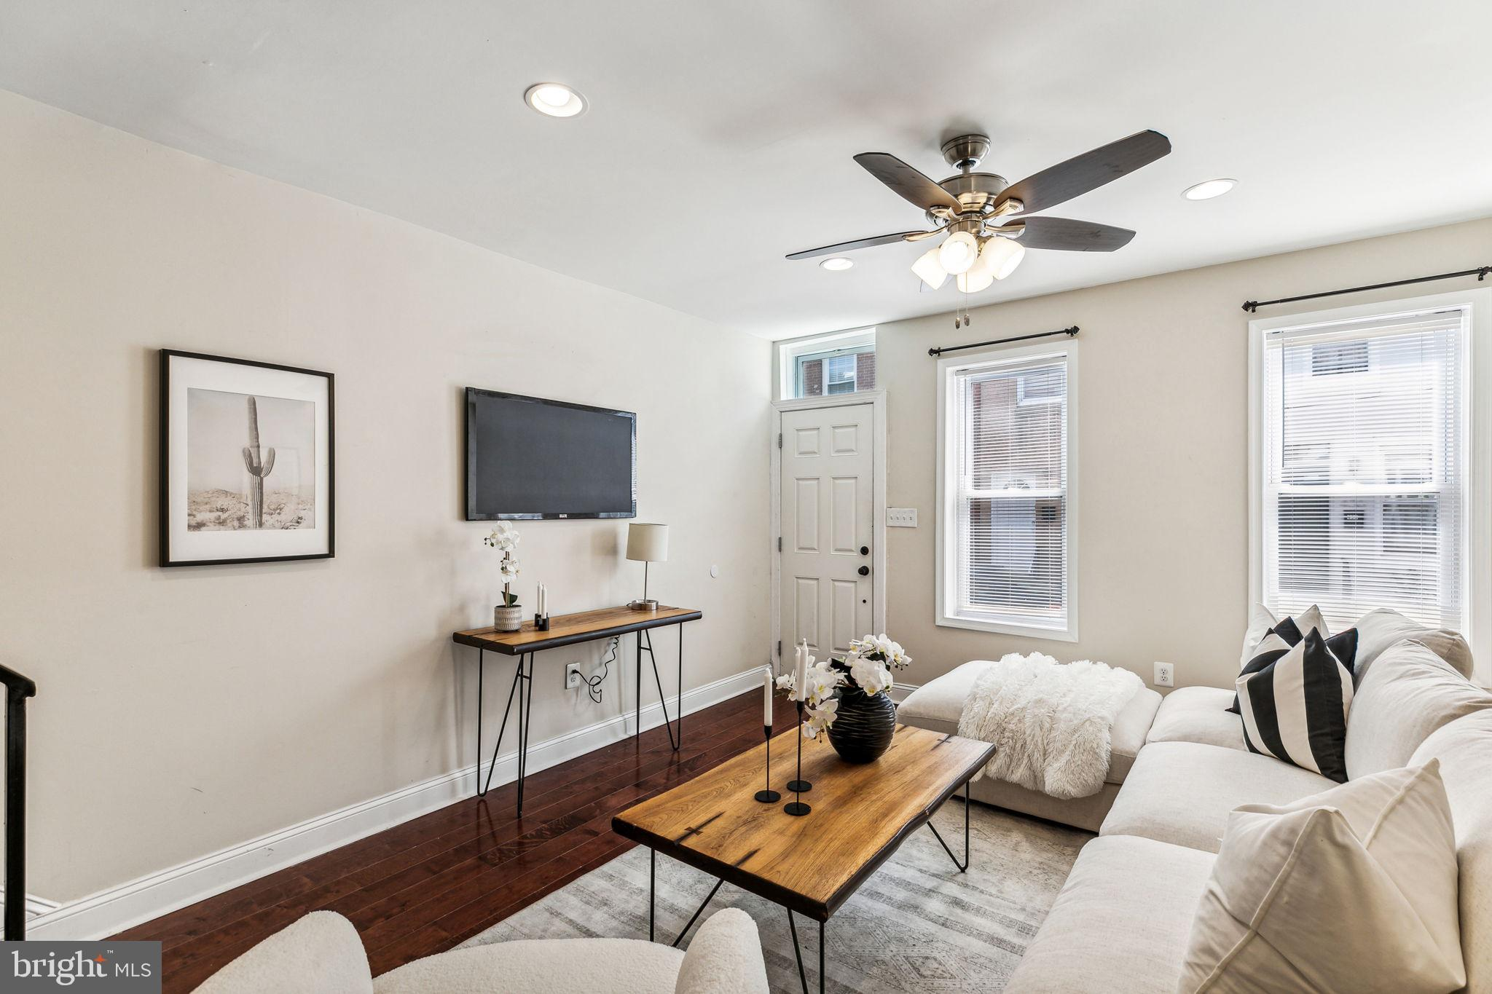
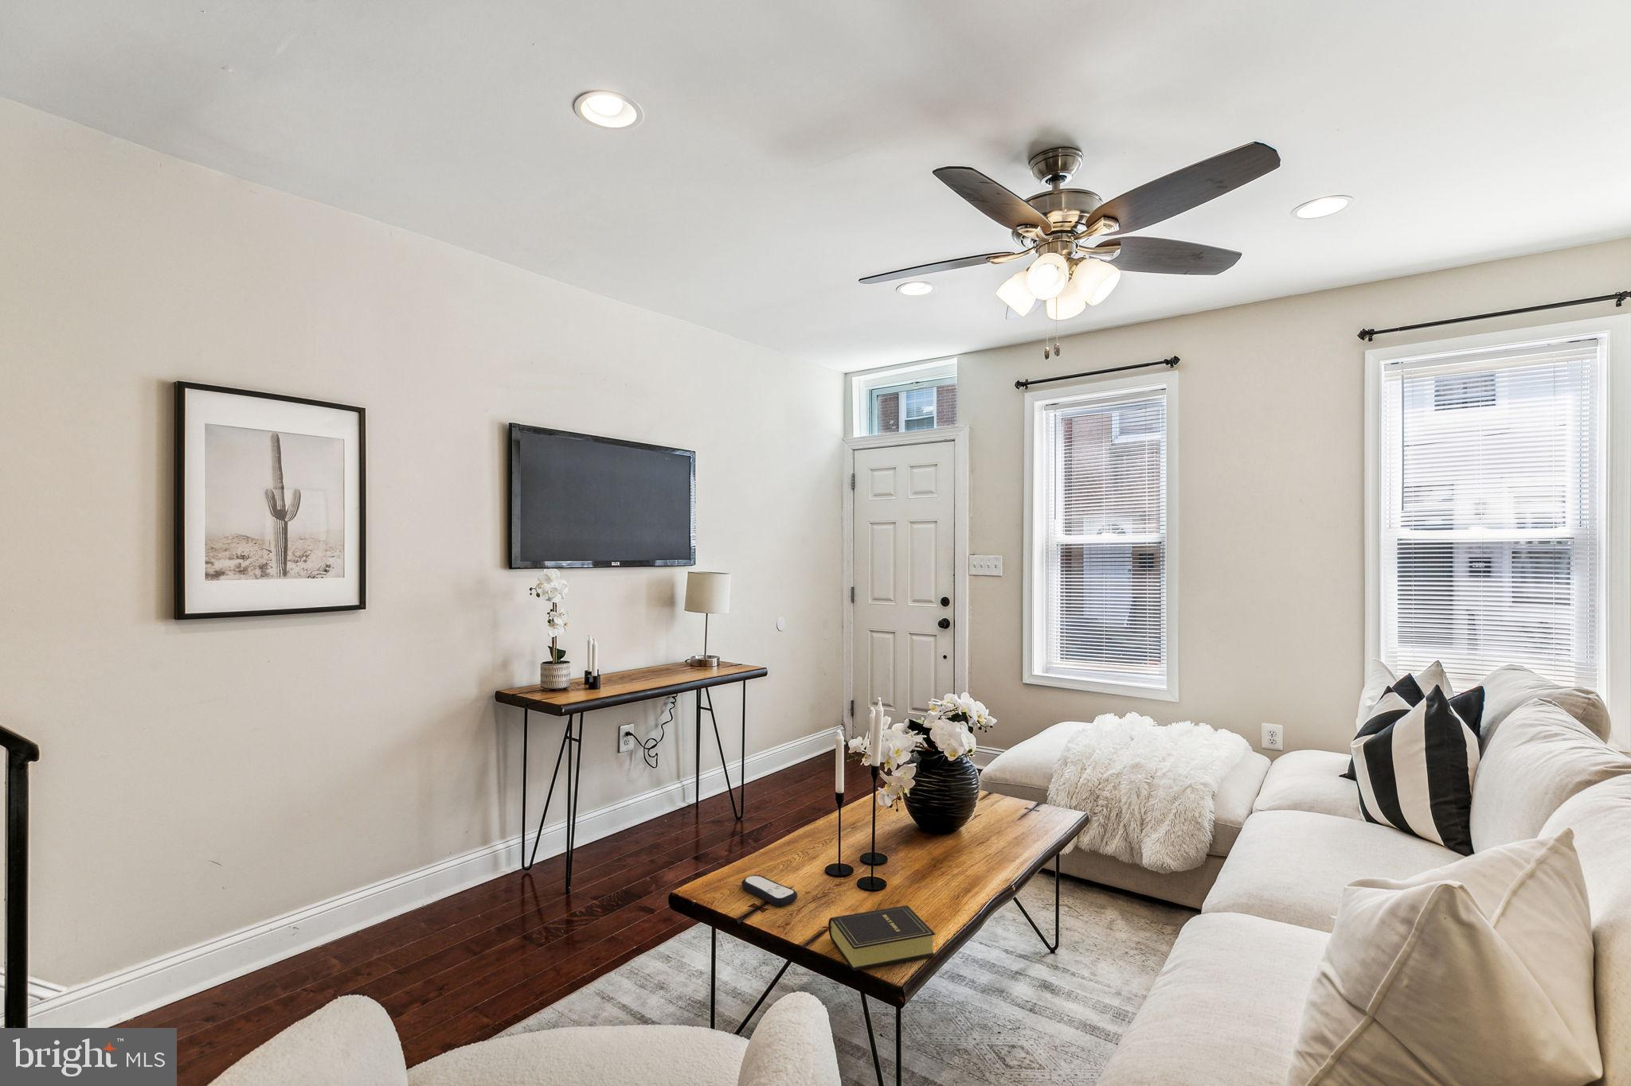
+ remote control (768, 888)
+ book (877, 934)
